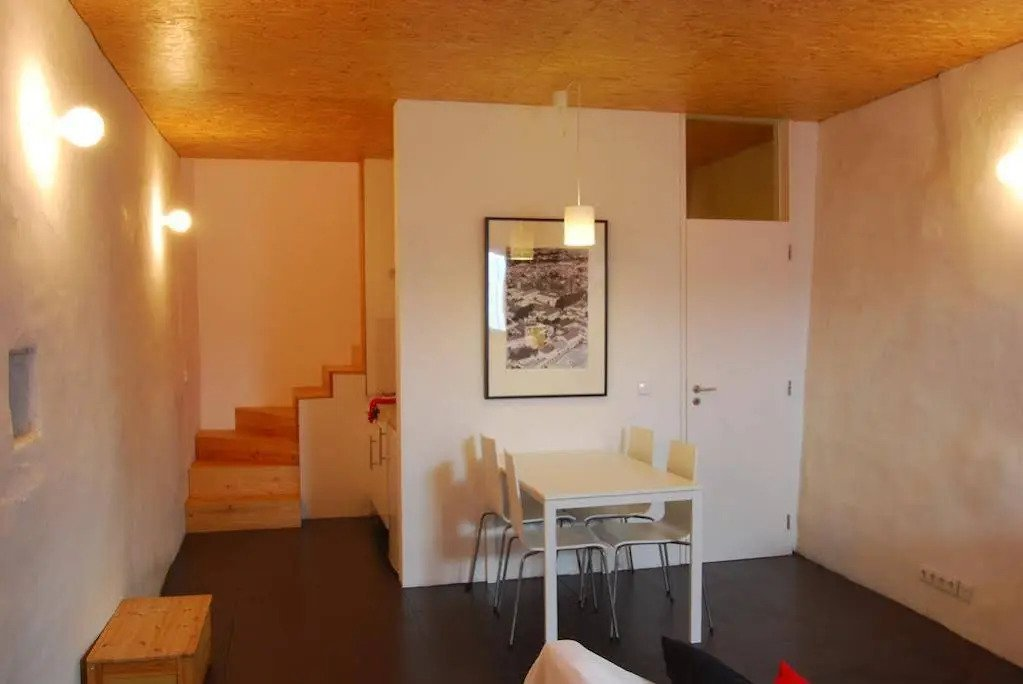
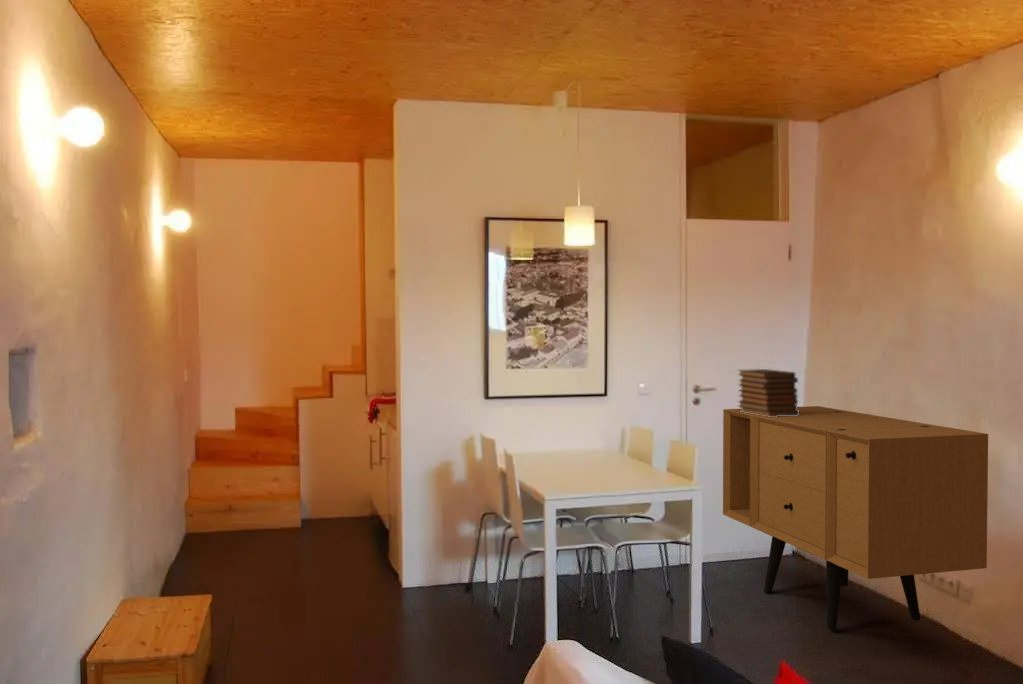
+ sideboard (838, 513)
+ book stack (766, 391)
